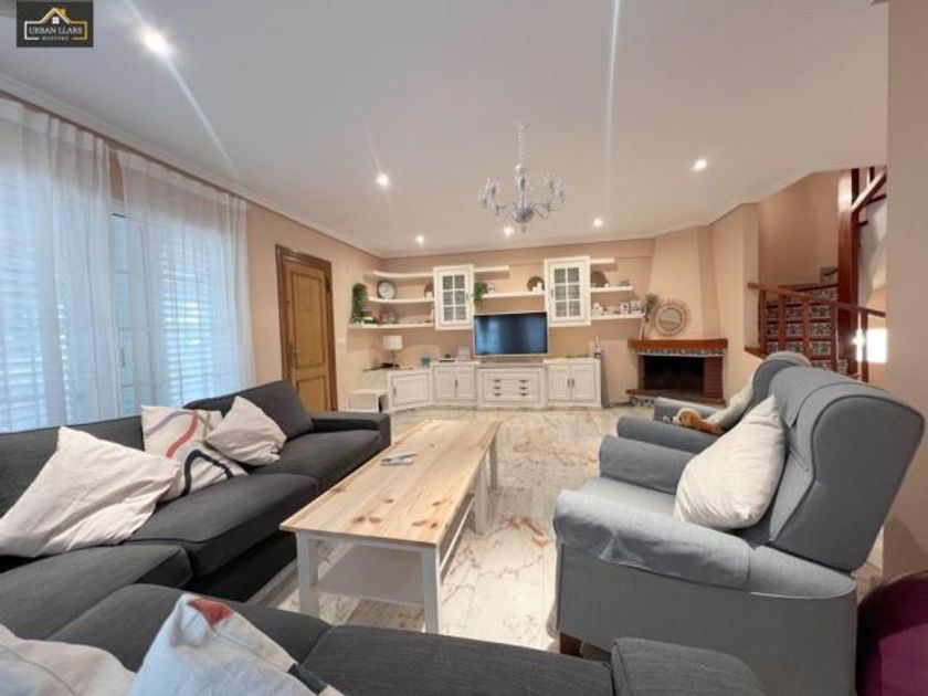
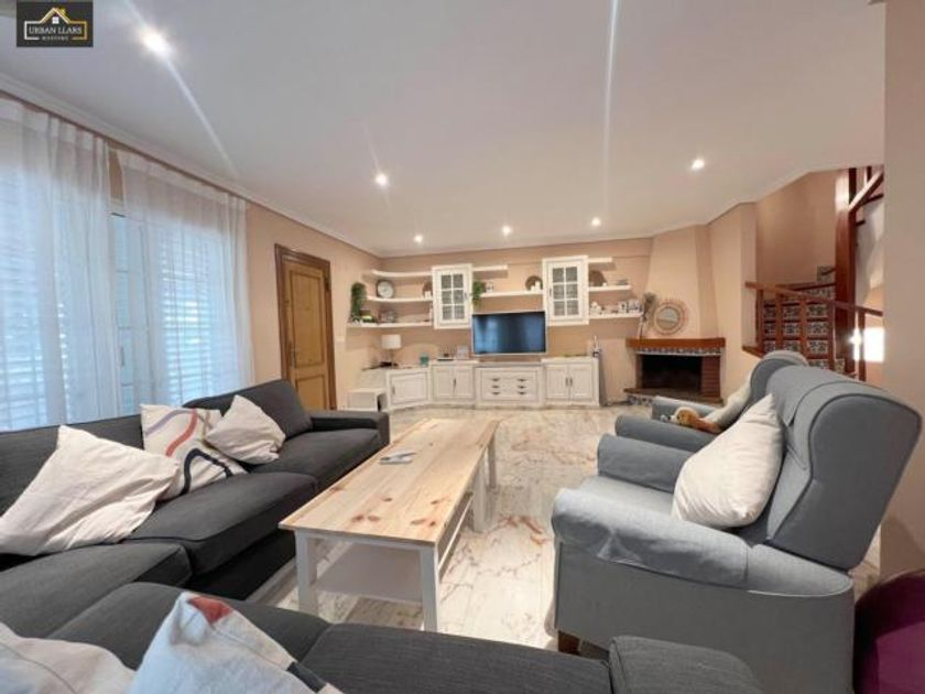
- chandelier (521, 178)
